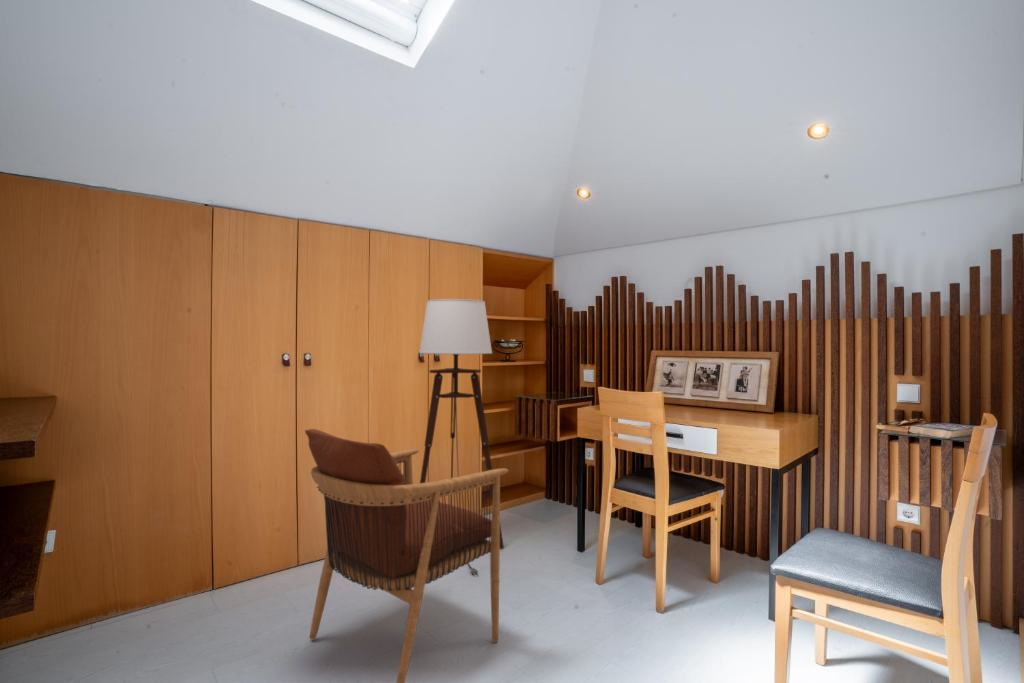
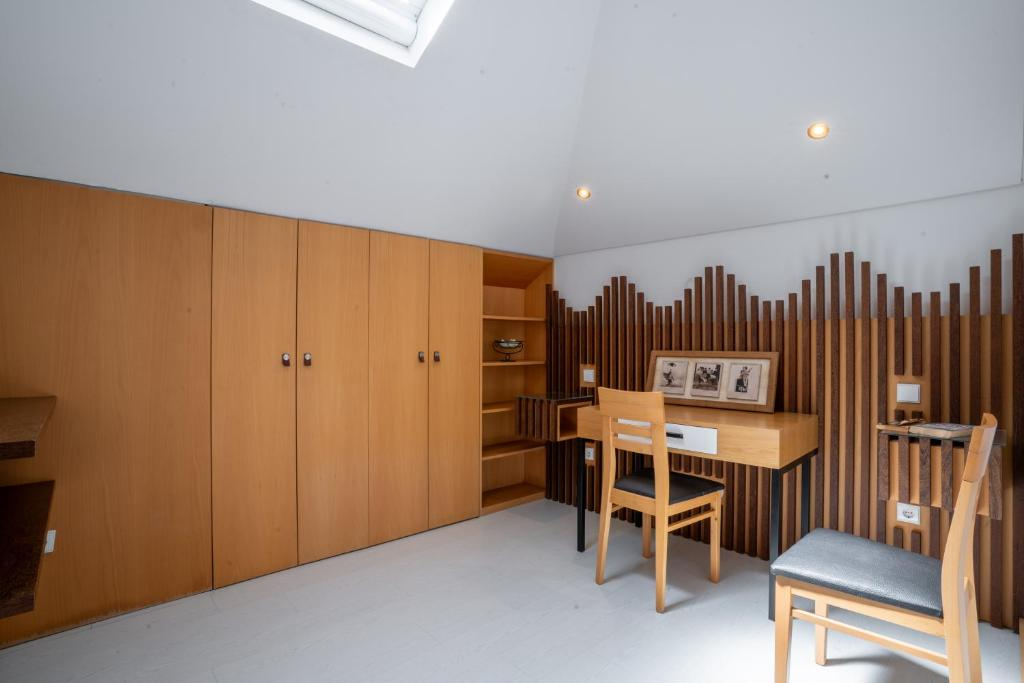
- armchair (398, 534)
- floor lamp (456, 424)
